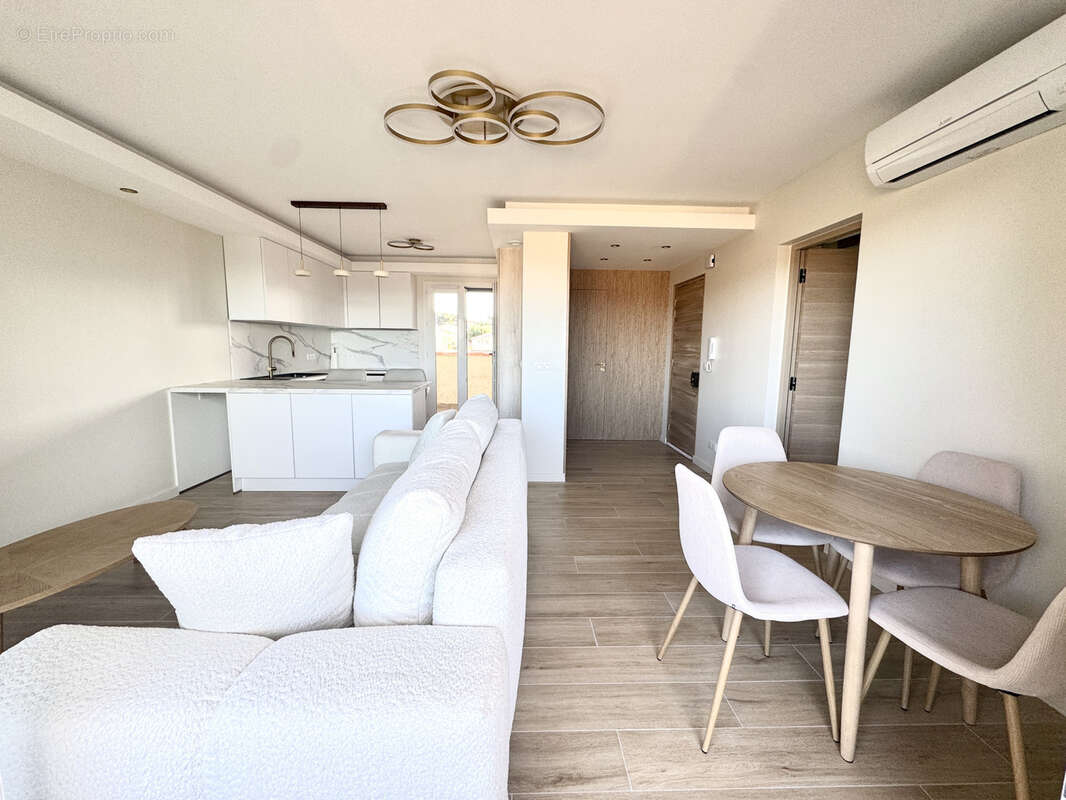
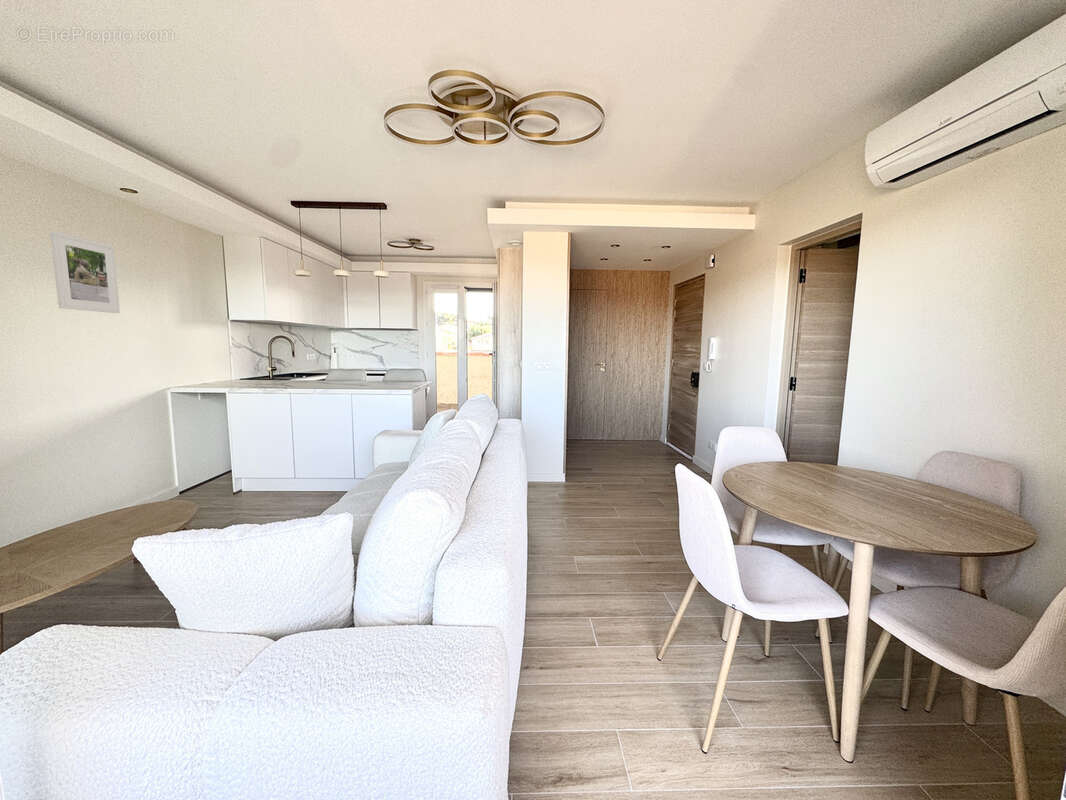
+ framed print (87, 275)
